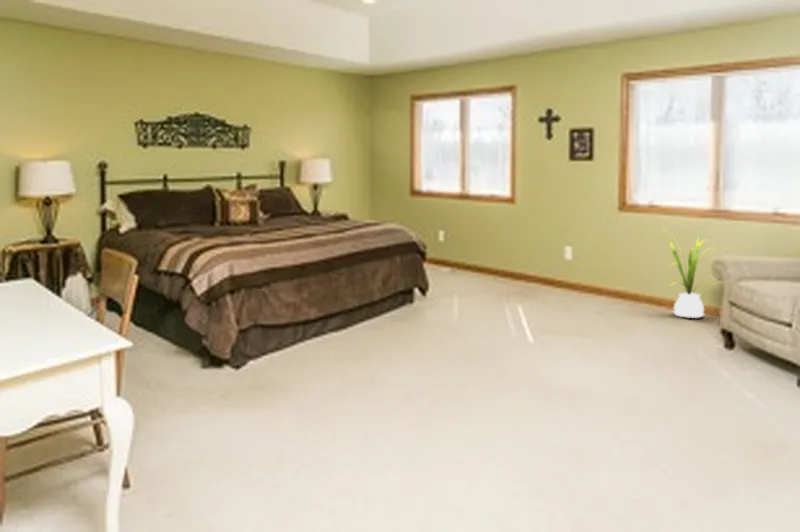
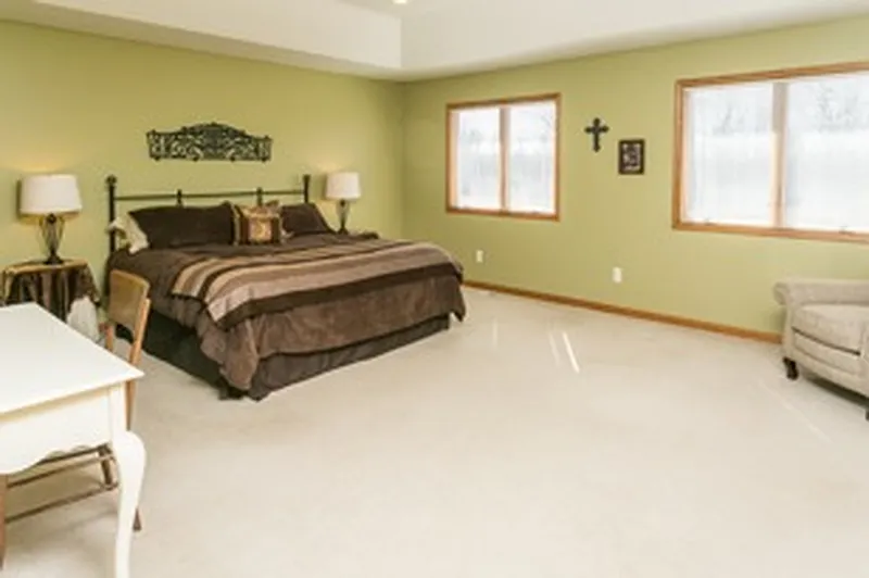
- house plant (686, 272)
